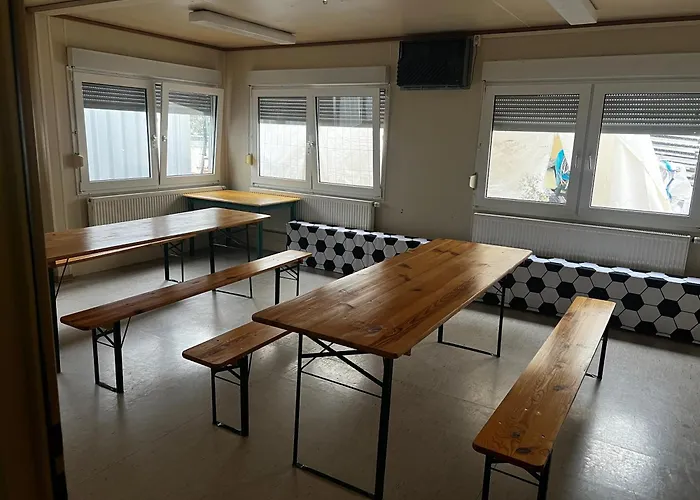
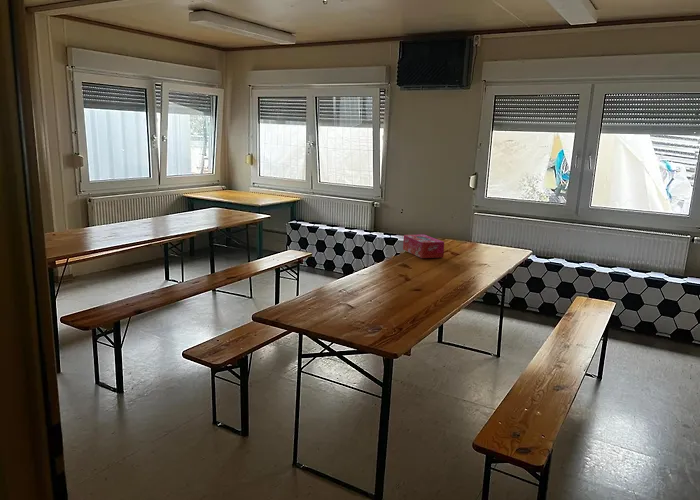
+ tissue box (422, 245)
